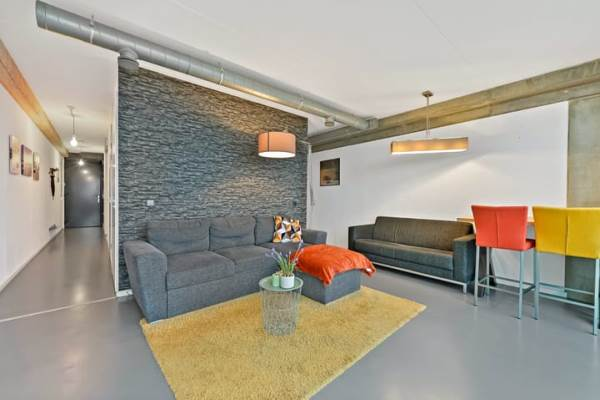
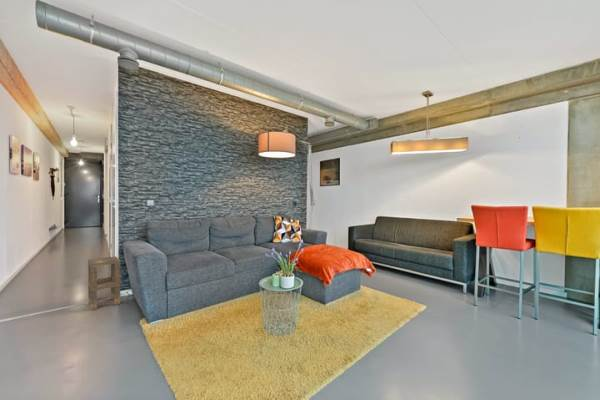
+ side table (104, 281)
